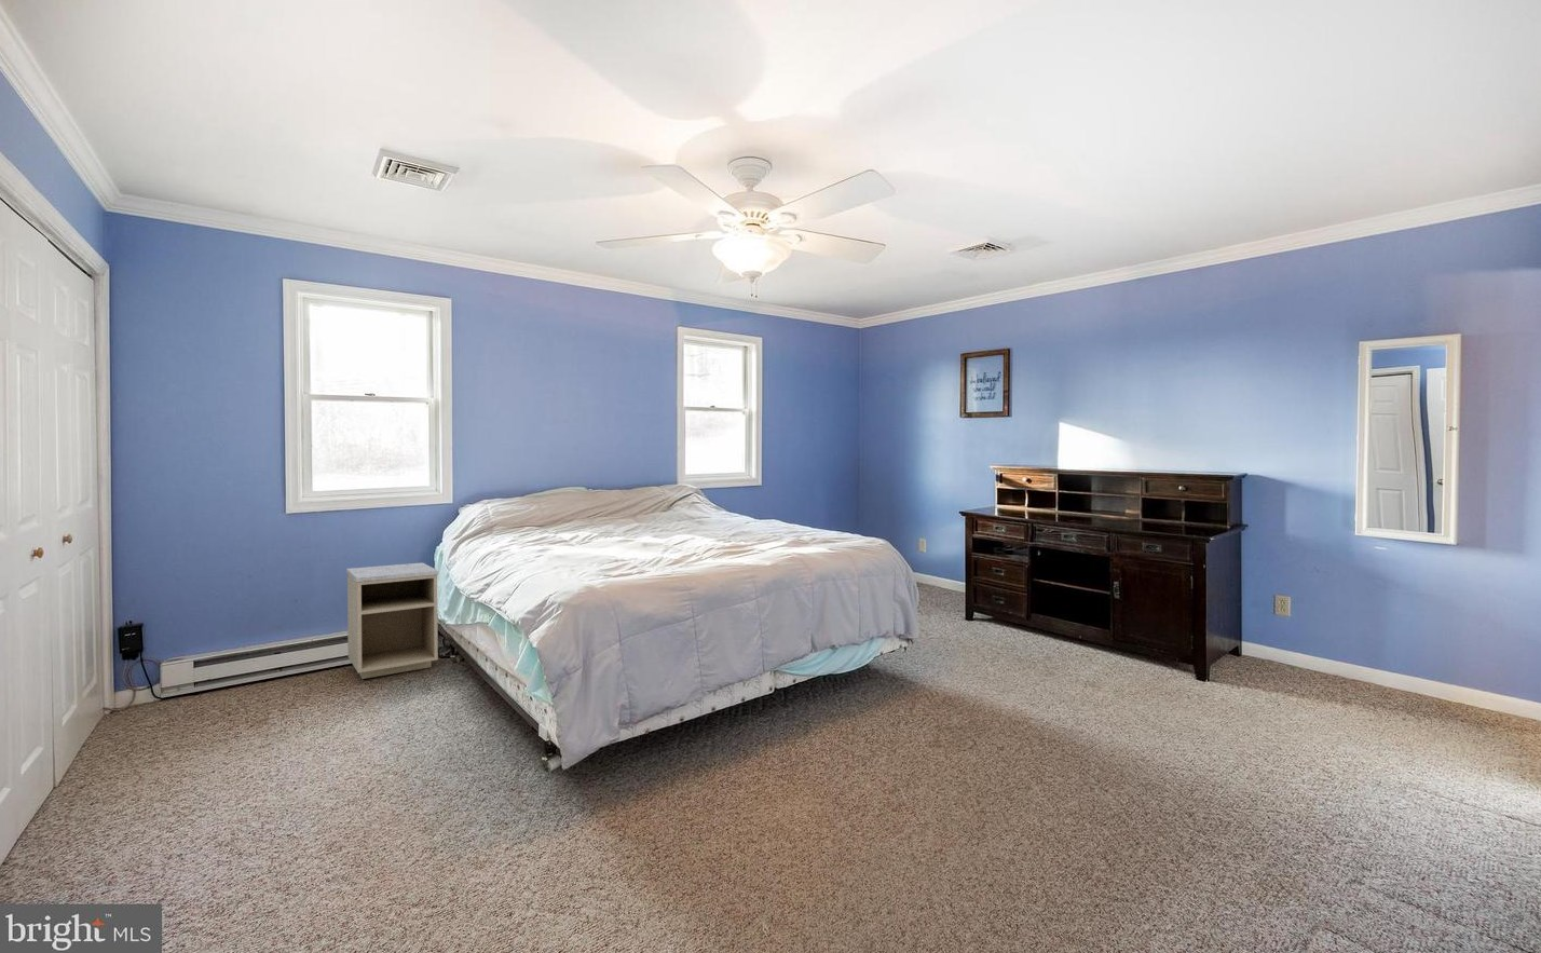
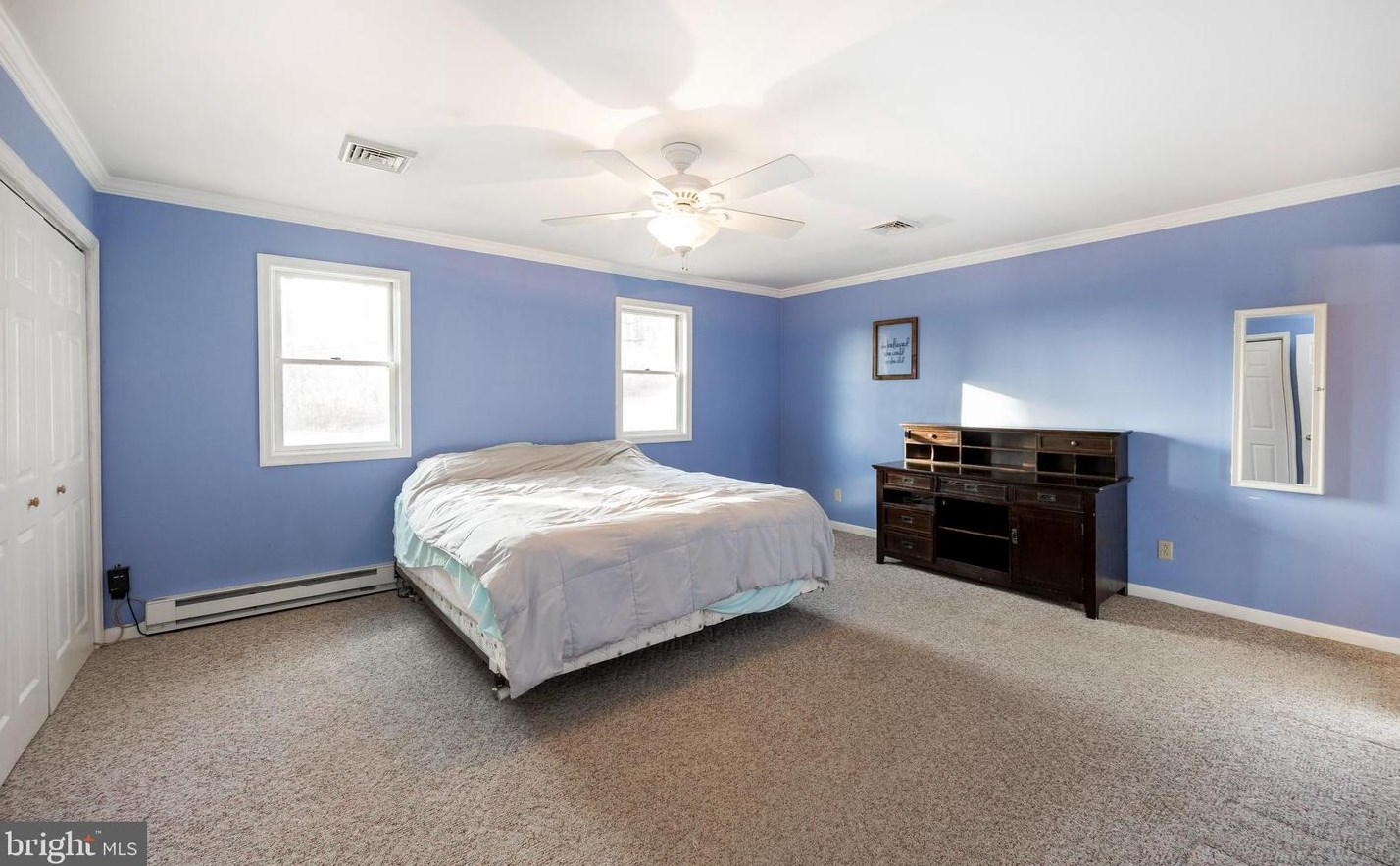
- nightstand (392, 617)
